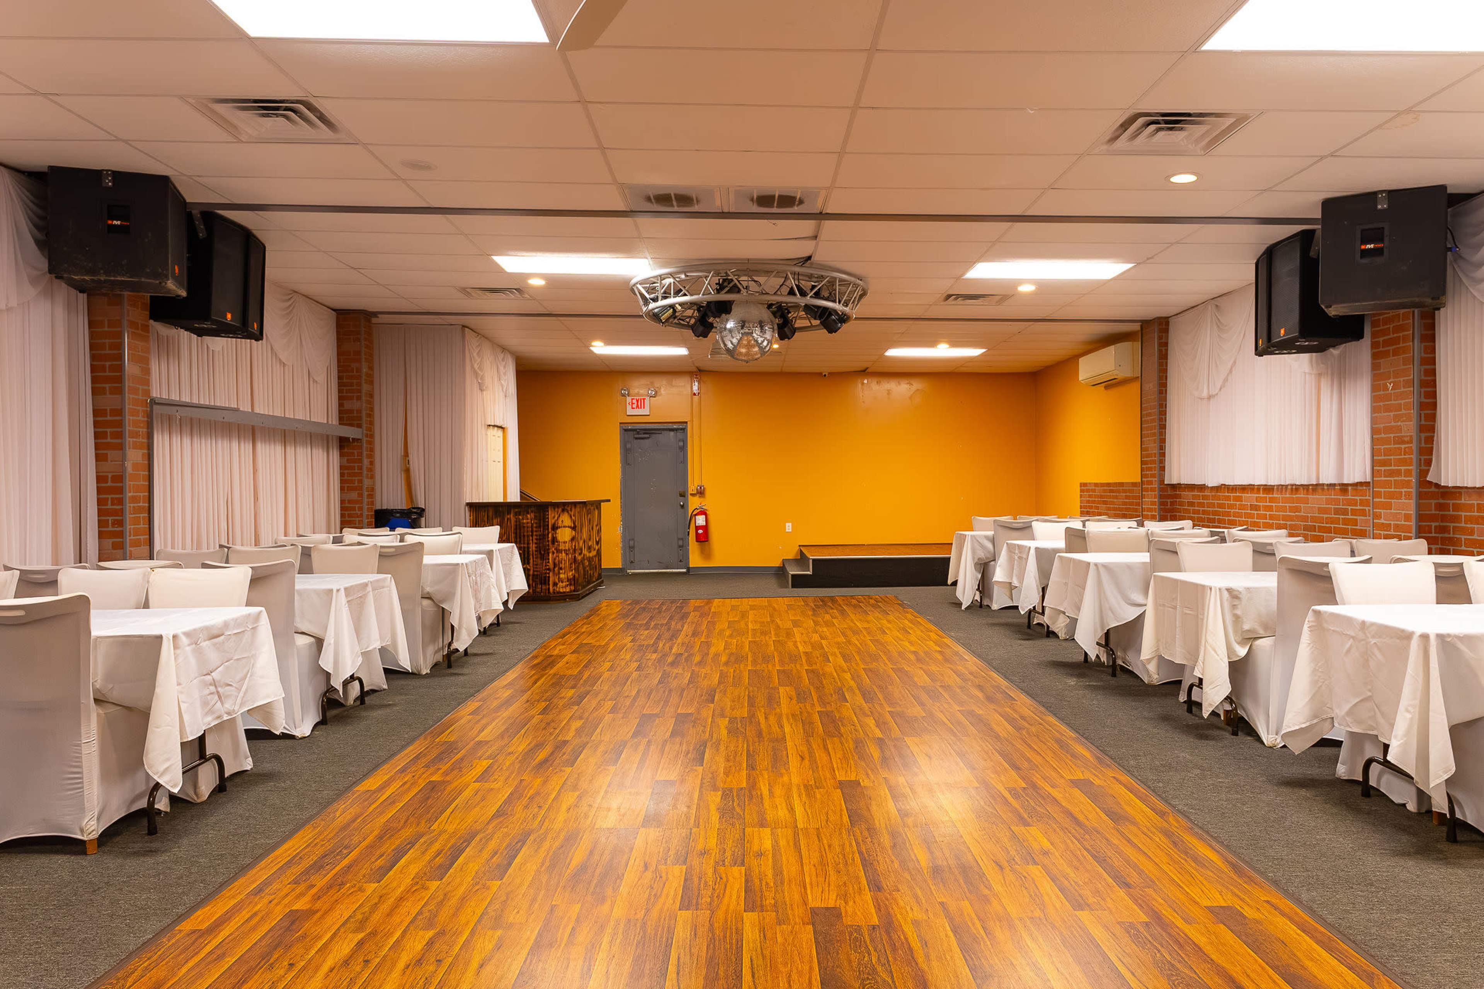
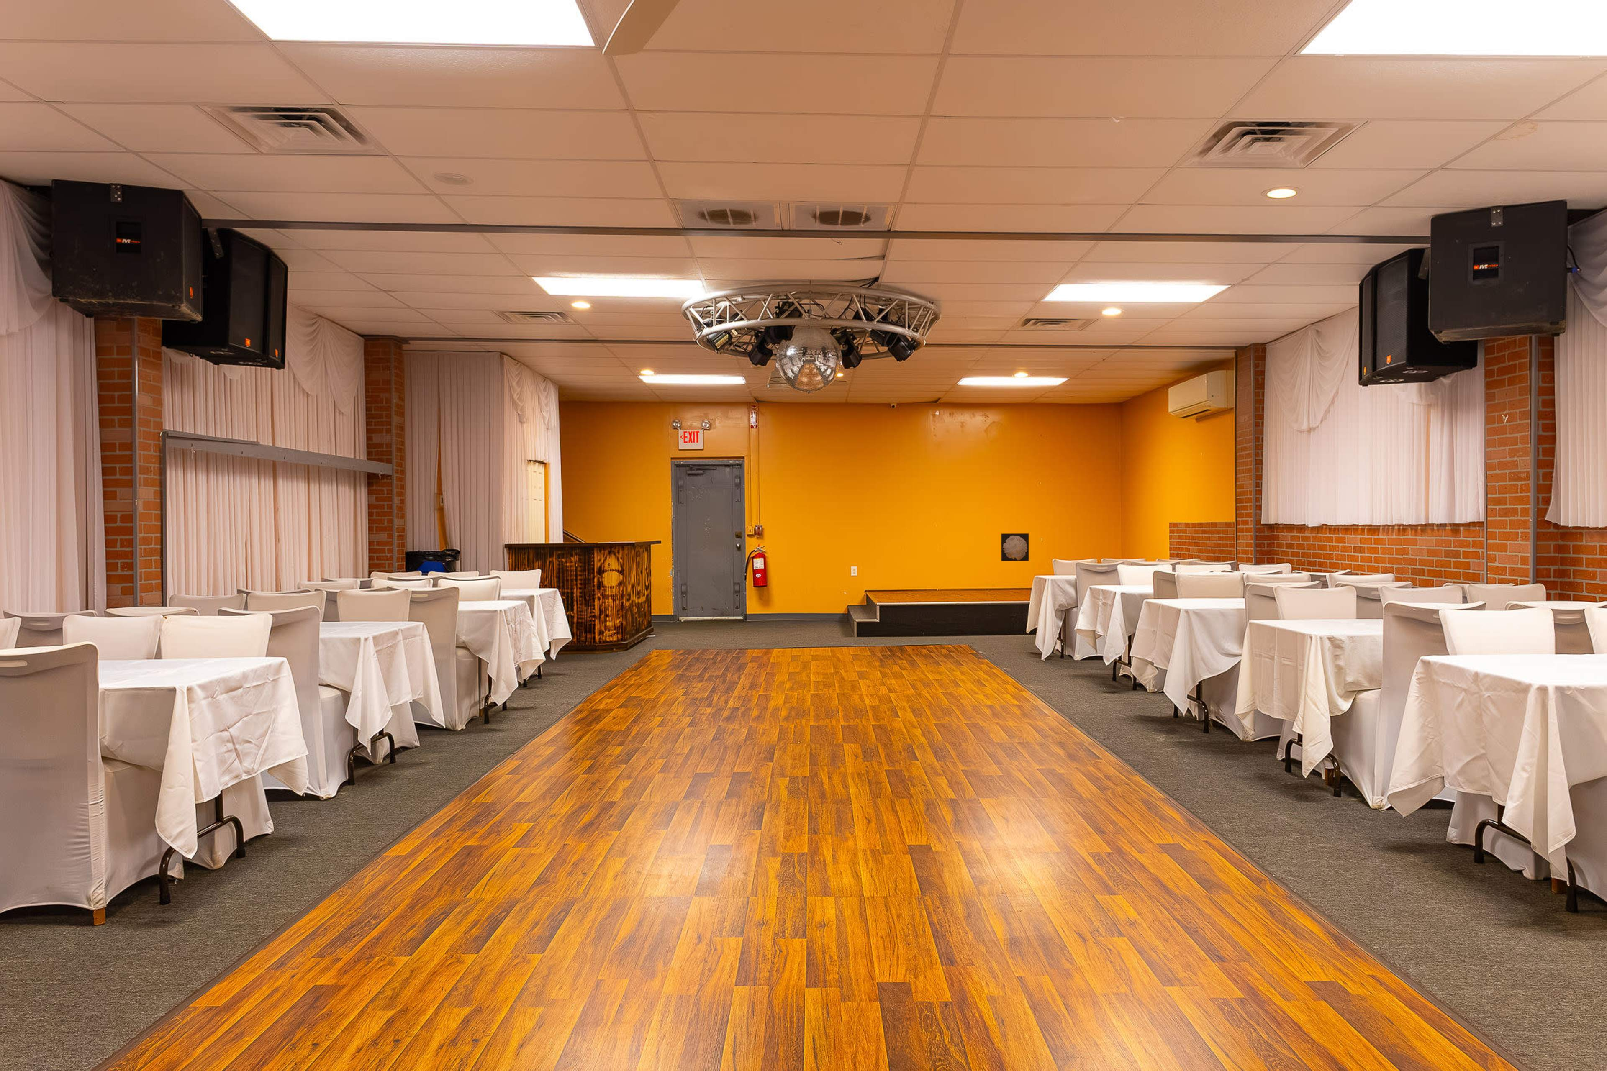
+ wall art (1015, 547)
